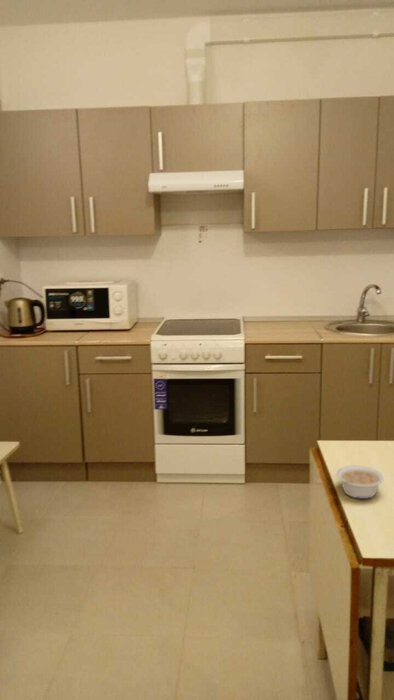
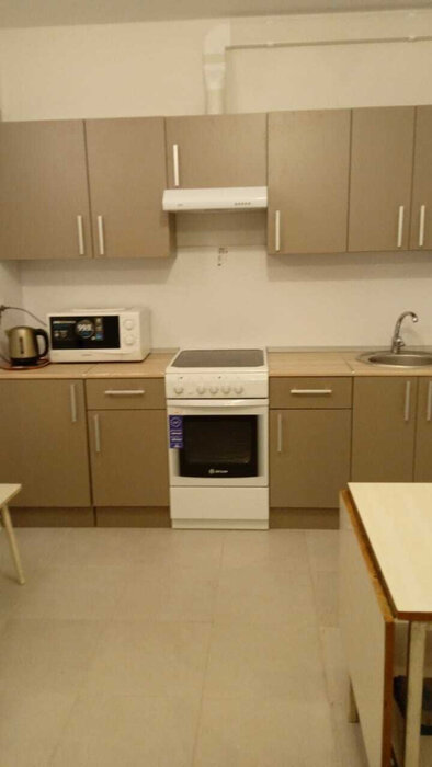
- legume (359, 482)
